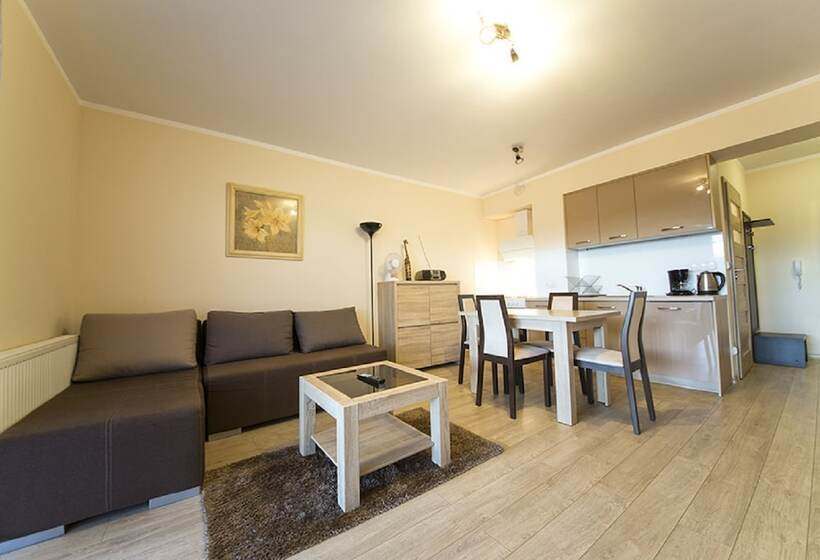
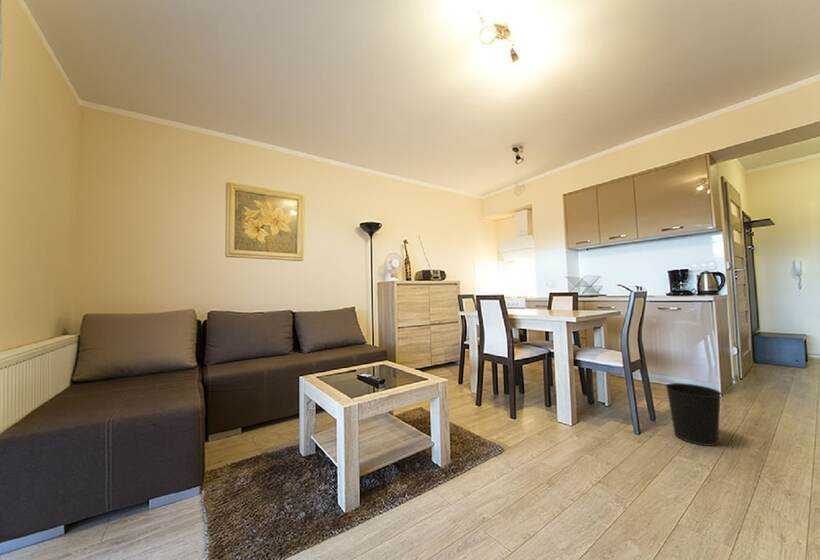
+ wastebasket (693, 413)
